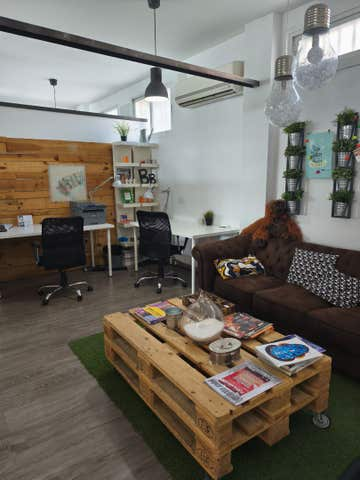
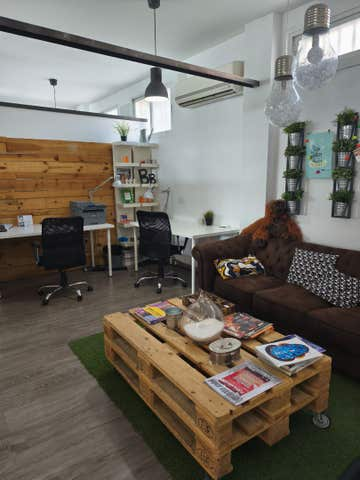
- wall art (68, 183)
